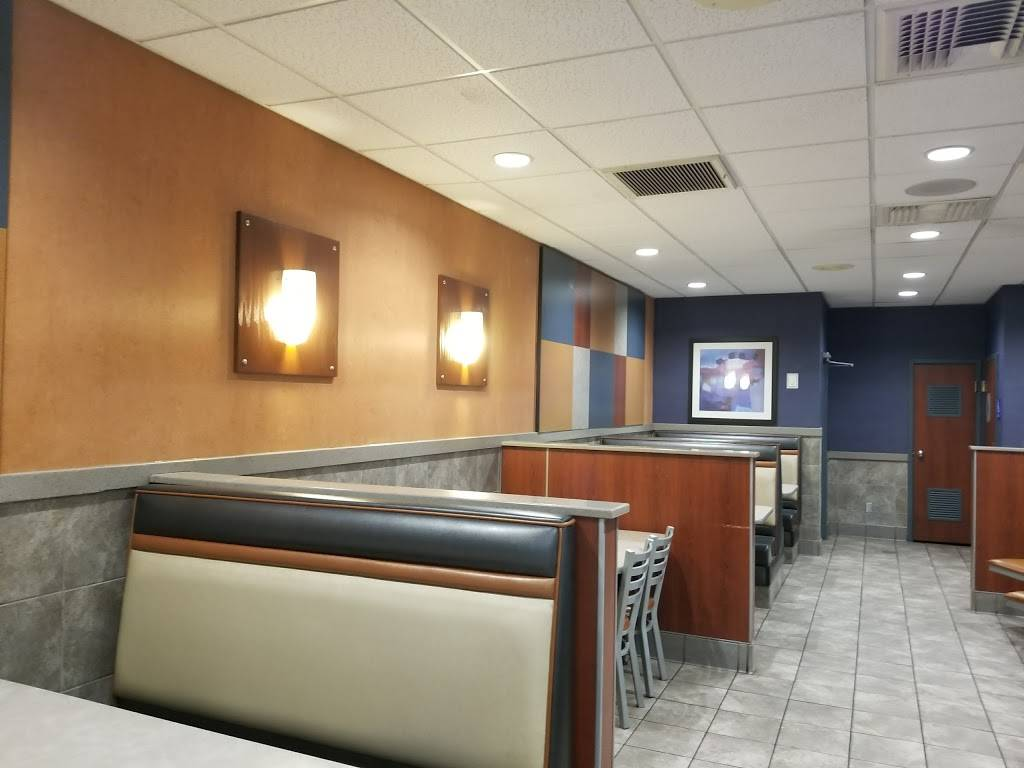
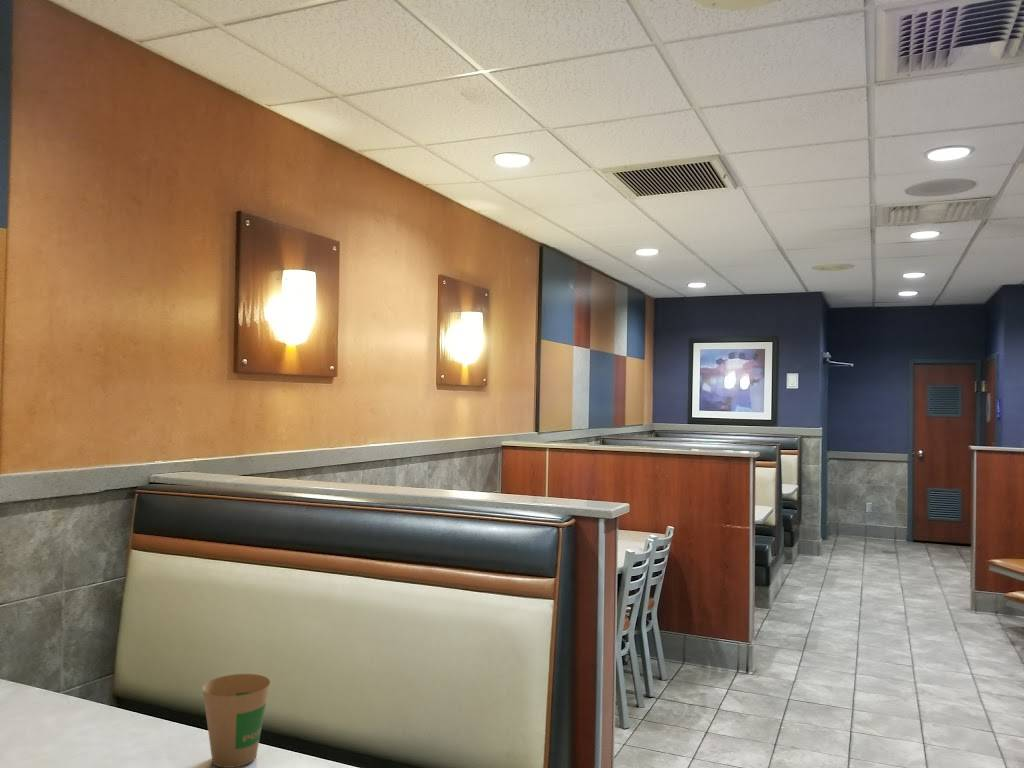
+ paper cup (235, 721)
